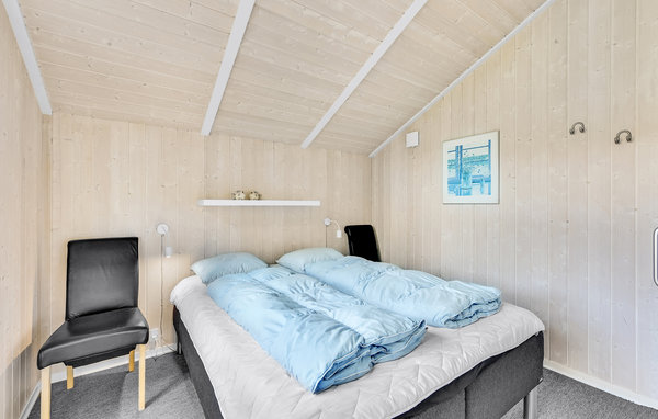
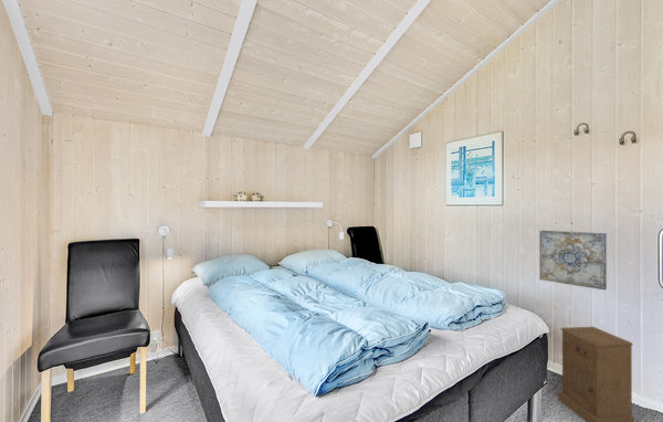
+ wall art (570, 257)
+ nightstand (593, 373)
